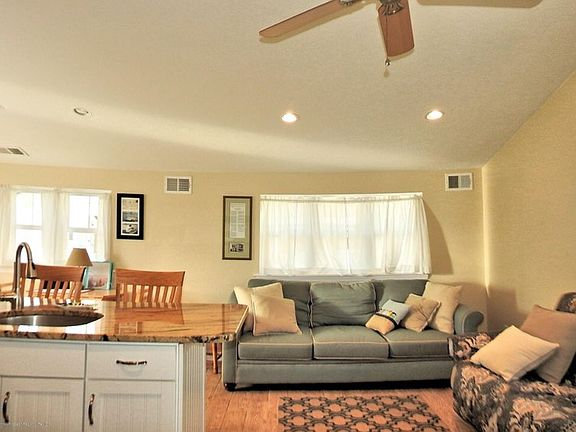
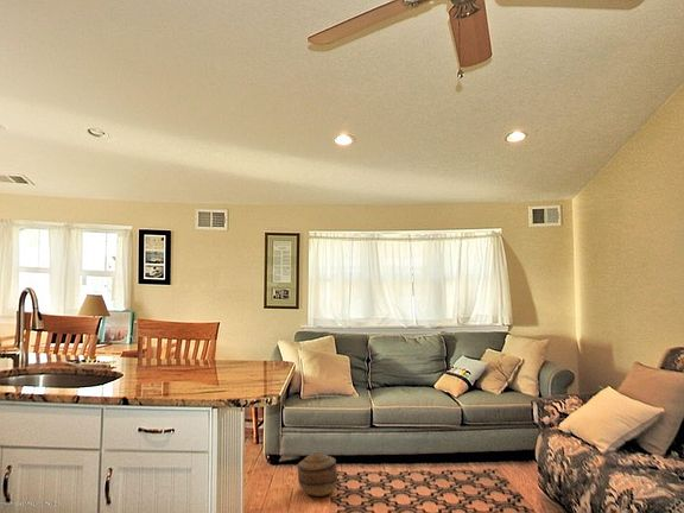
+ basket (317, 473)
